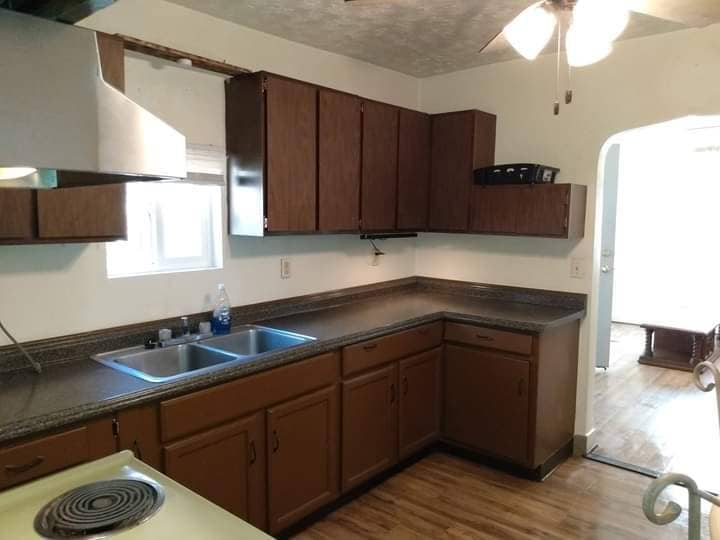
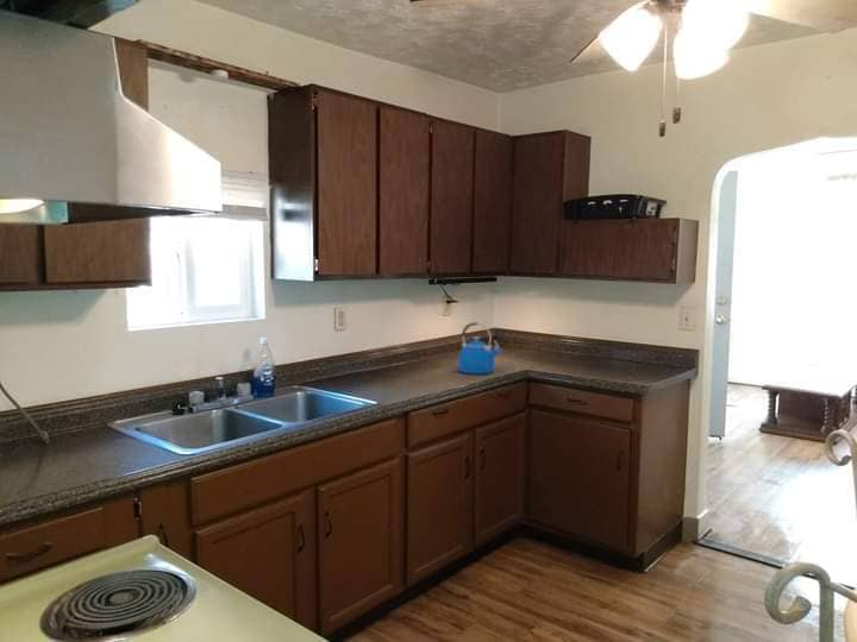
+ kettle (480, 347)
